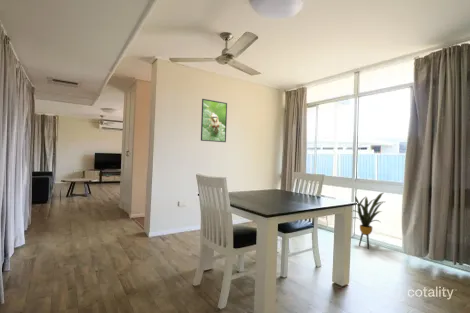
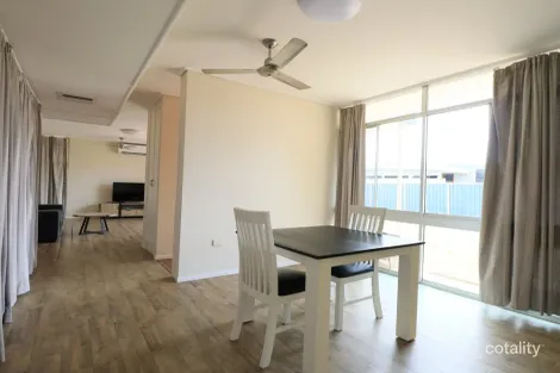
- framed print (214, 121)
- house plant (370, 220)
